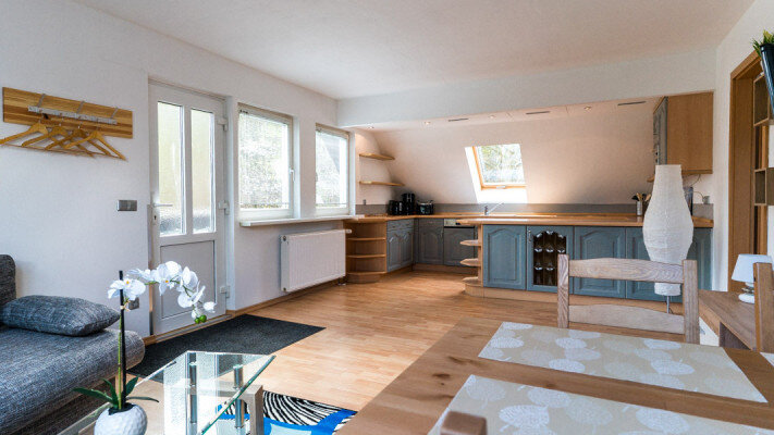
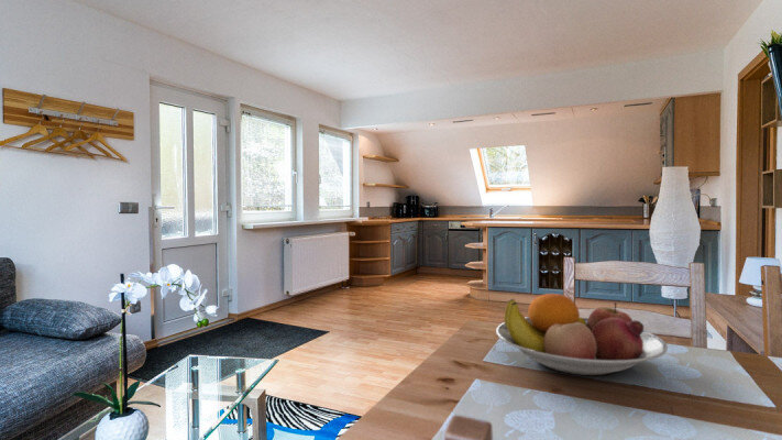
+ fruit bowl (575, 328)
